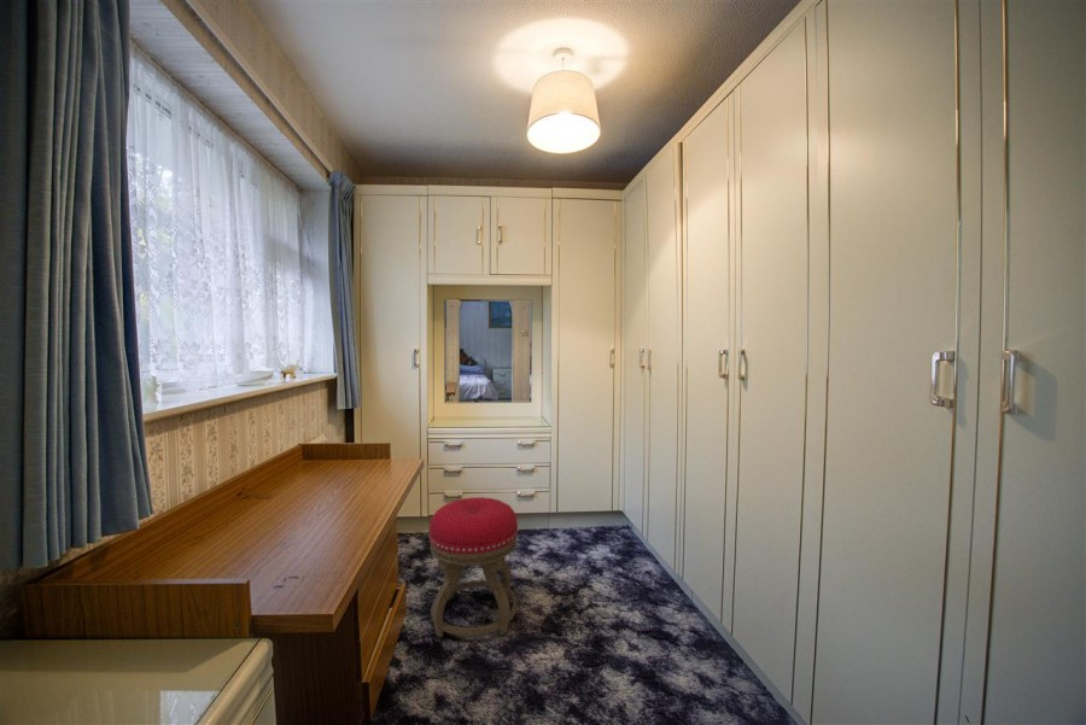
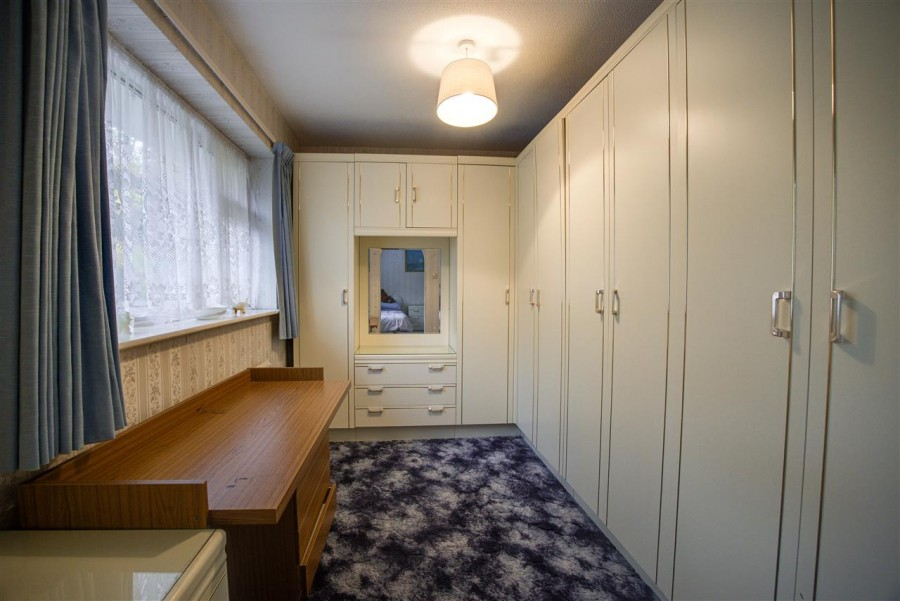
- stool (474, 561)
